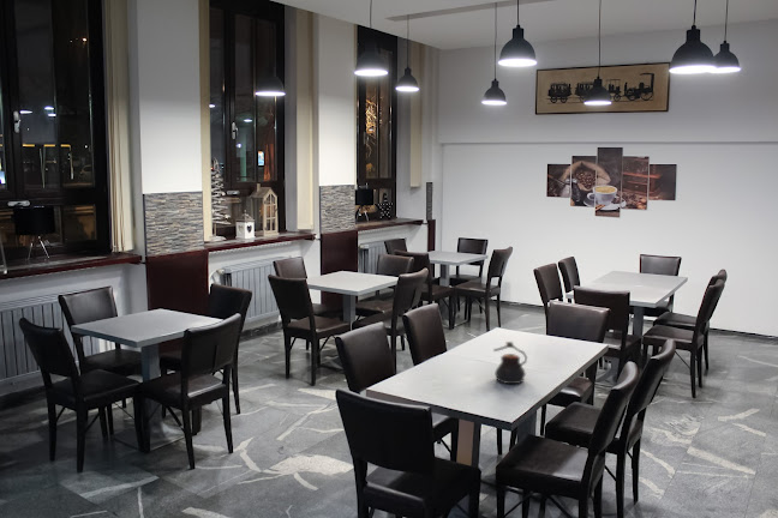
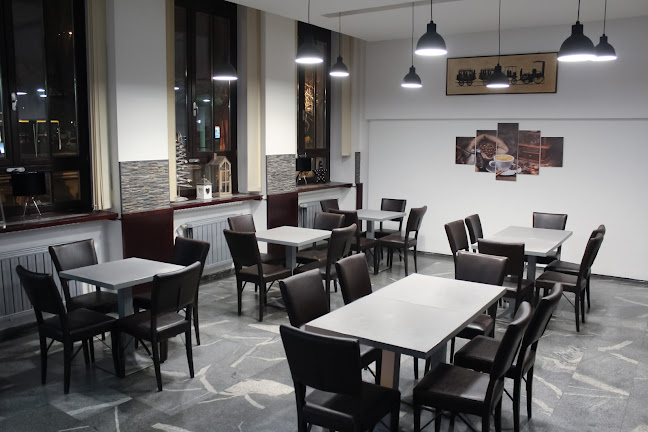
- teapot (510, 361)
